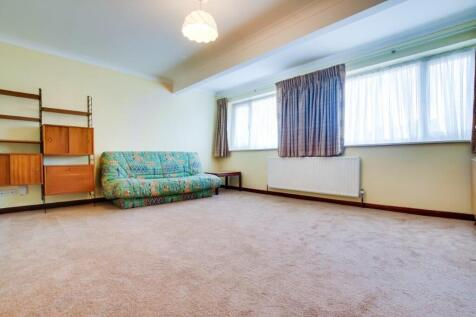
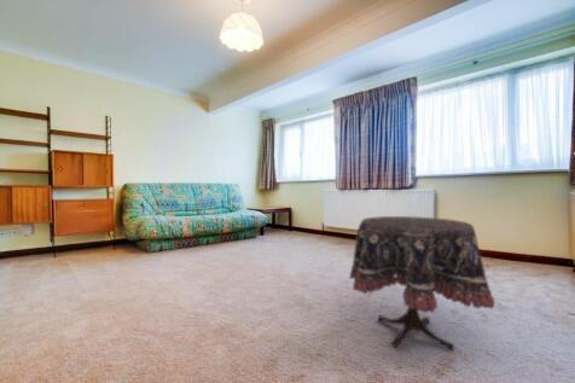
+ side table (414, 278)
